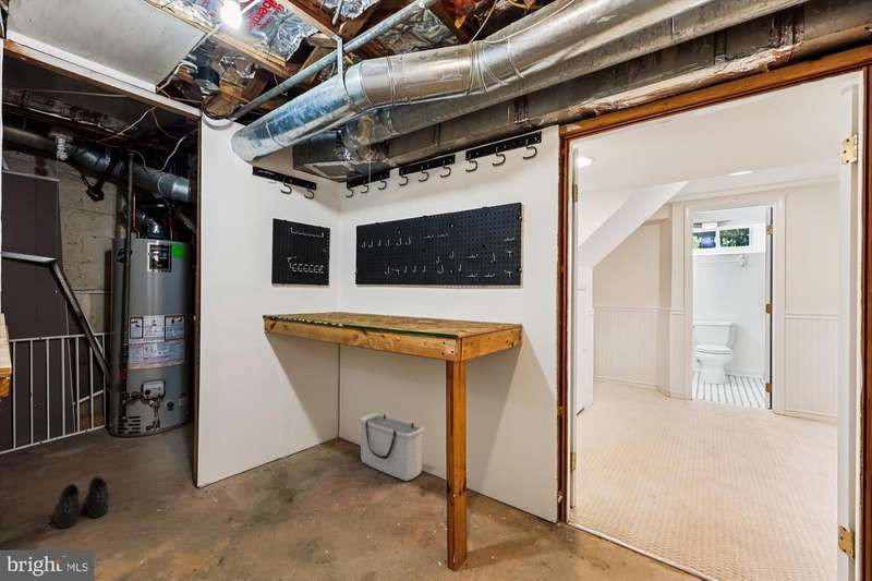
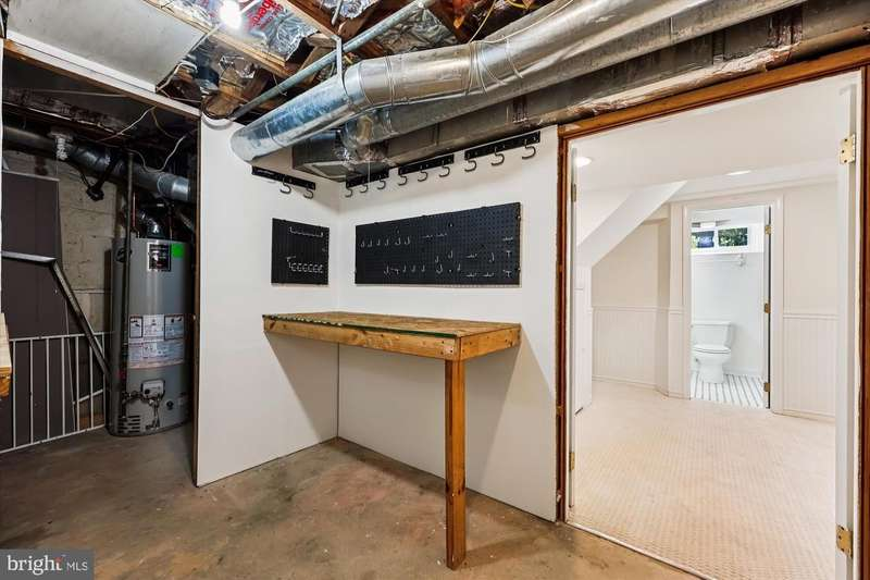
- storage bin (390, 445)
- boots (78, 493)
